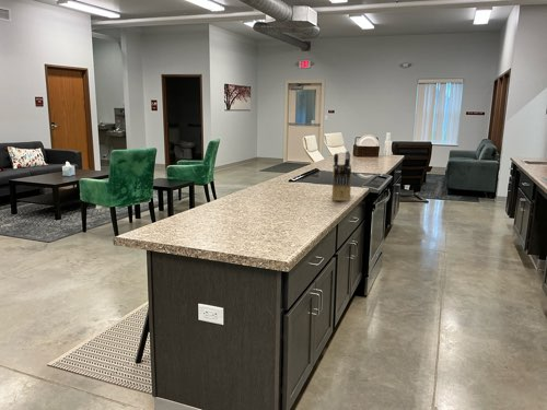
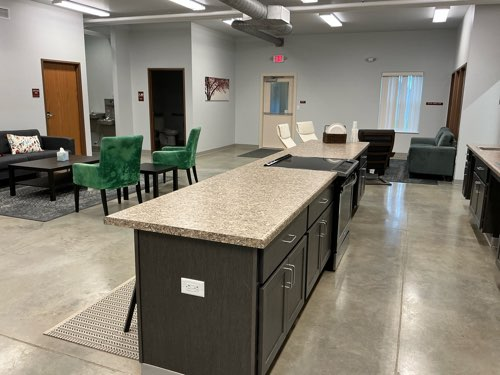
- knife block (341, 174)
